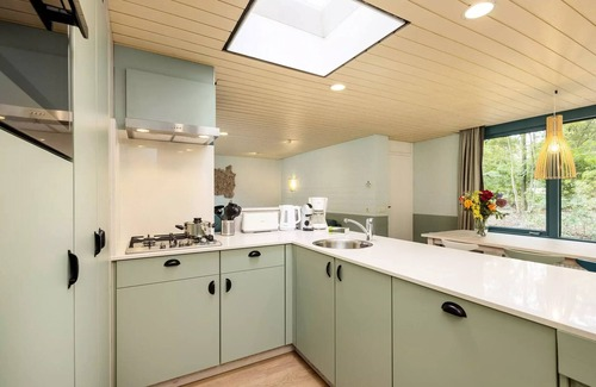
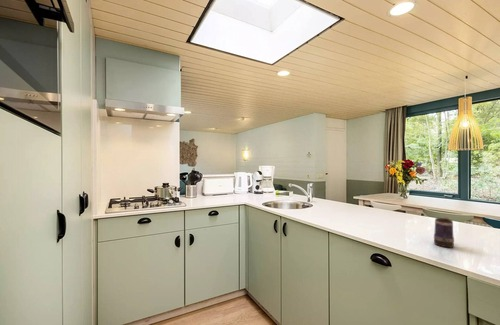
+ mug (444, 231)
